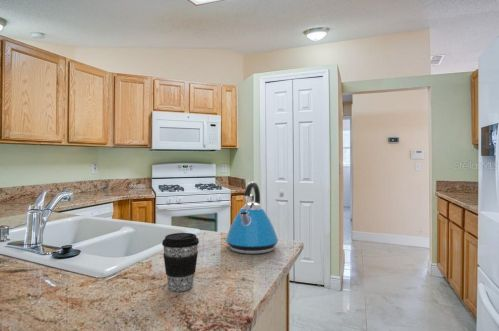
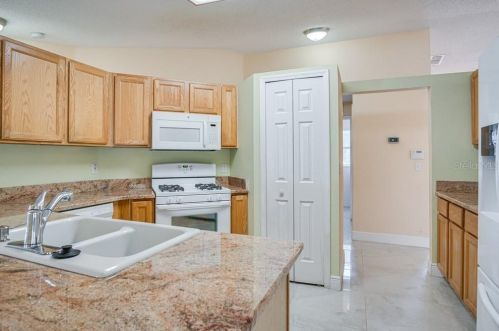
- kettle (252, 214)
- coffee cup (180, 261)
